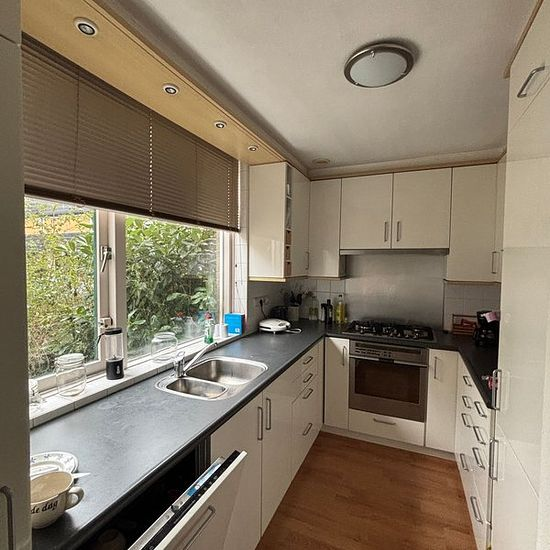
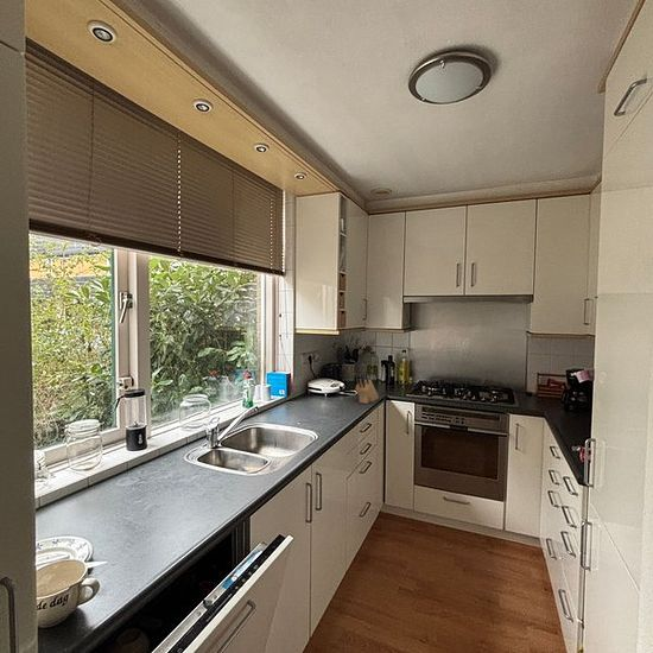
+ knife block (366, 386)
